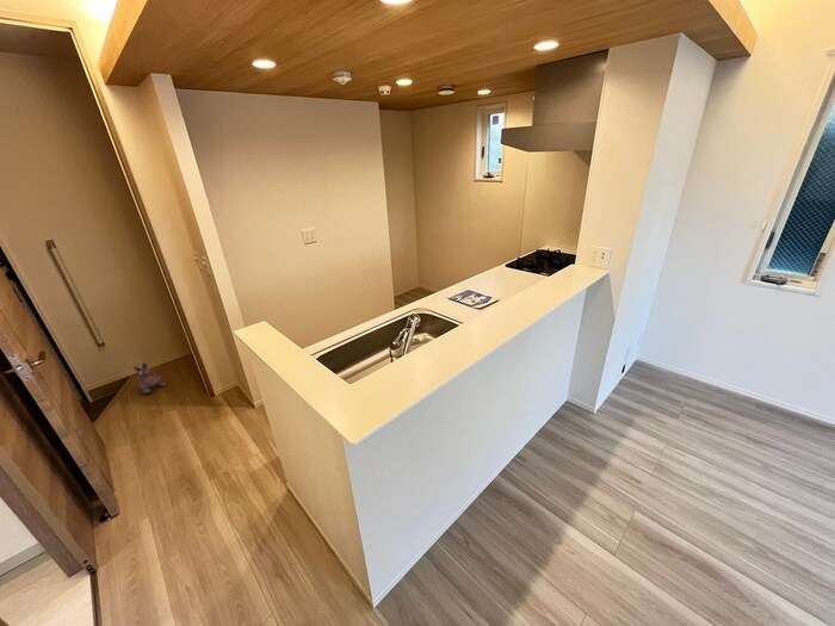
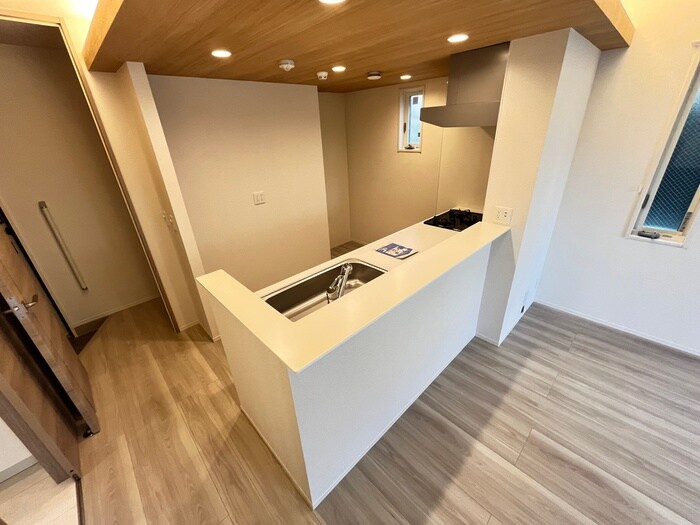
- plush toy (143, 376)
